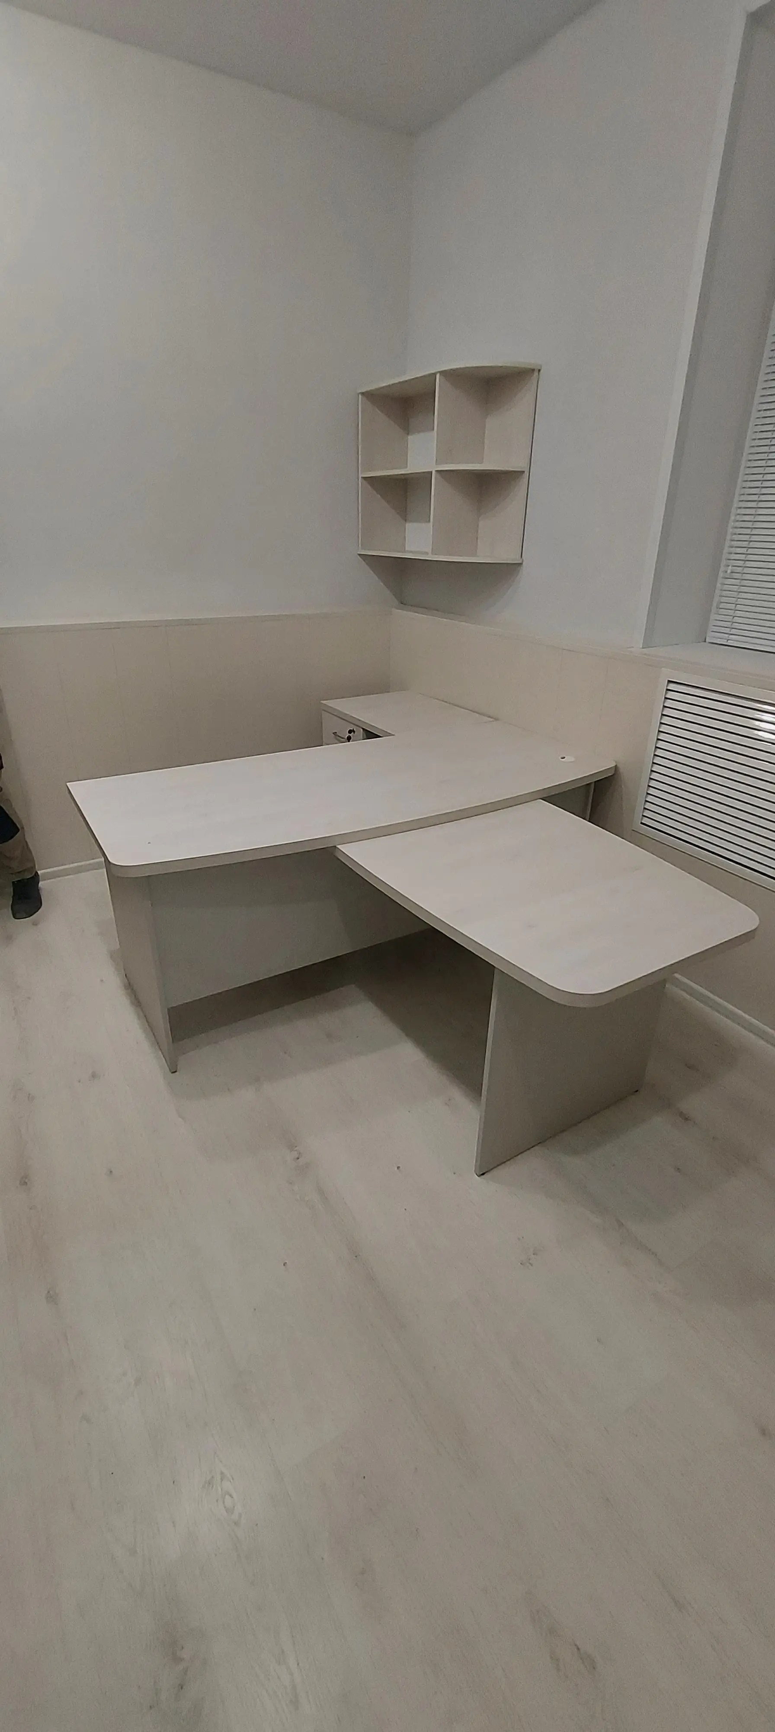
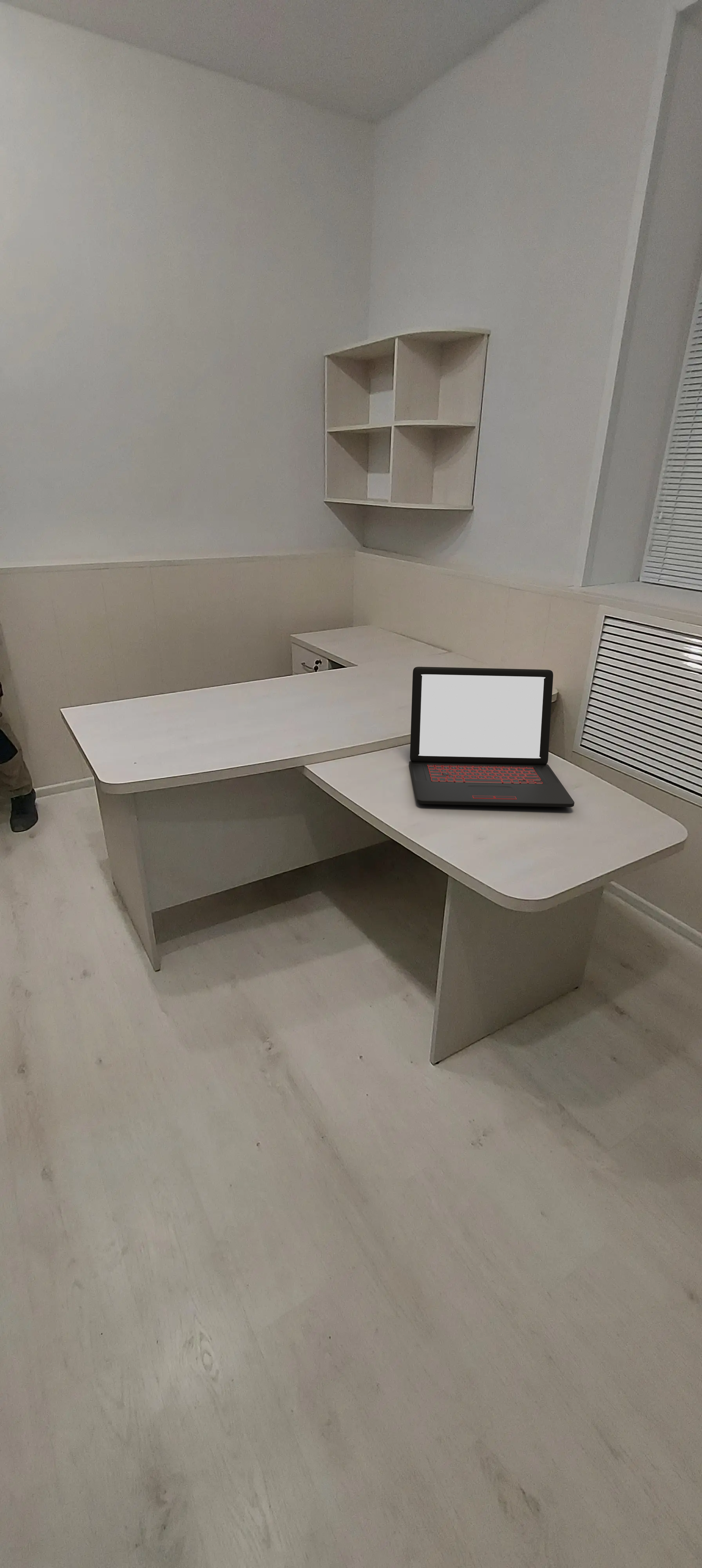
+ laptop (489, 734)
